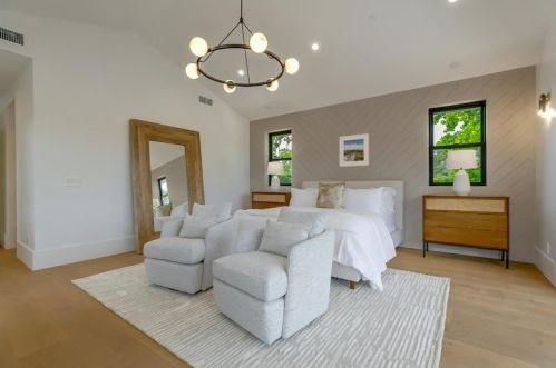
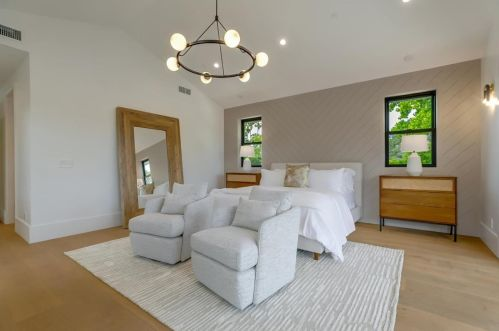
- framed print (353, 150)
